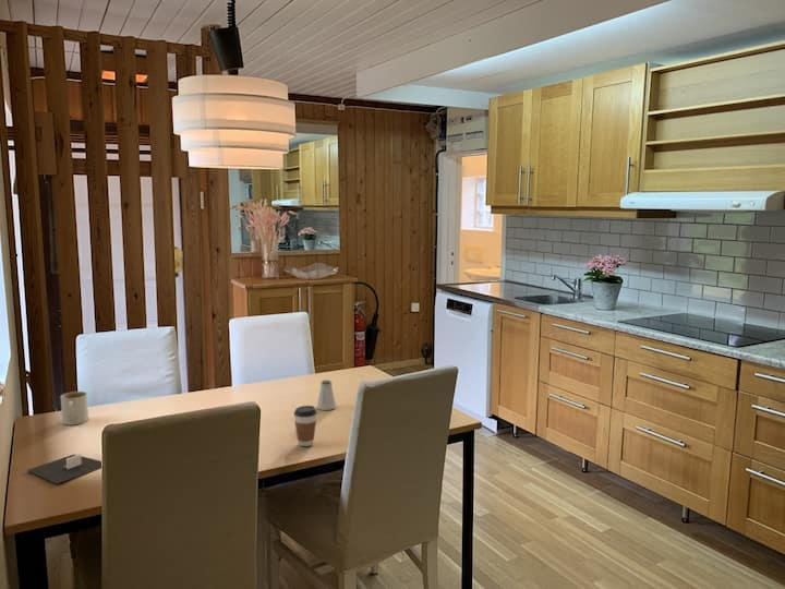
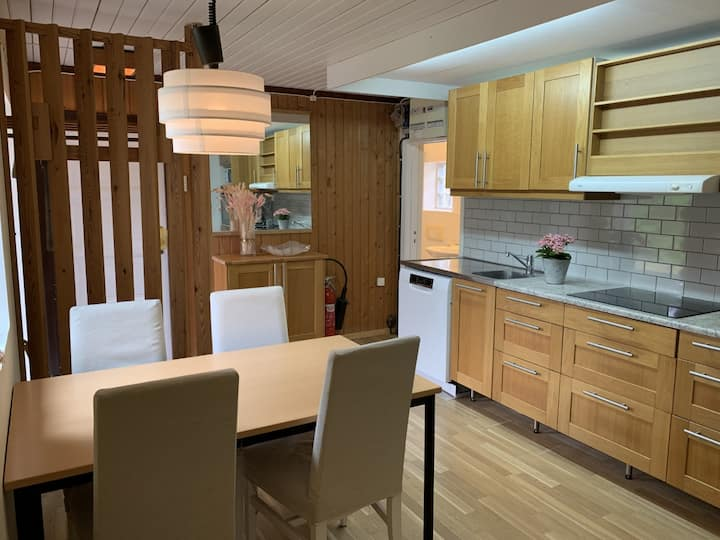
- napkin holder (72, 460)
- mug (73, 409)
- coffee cup (305, 425)
- saltshaker (326, 394)
